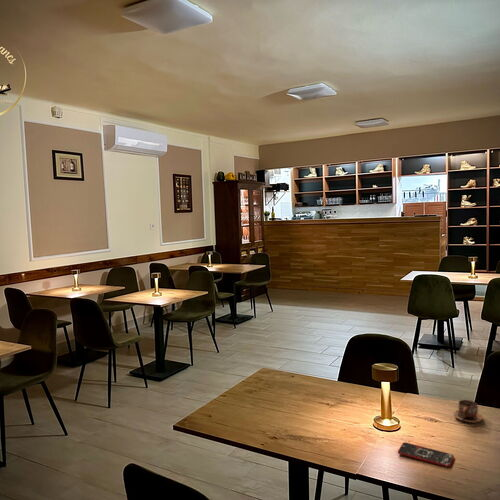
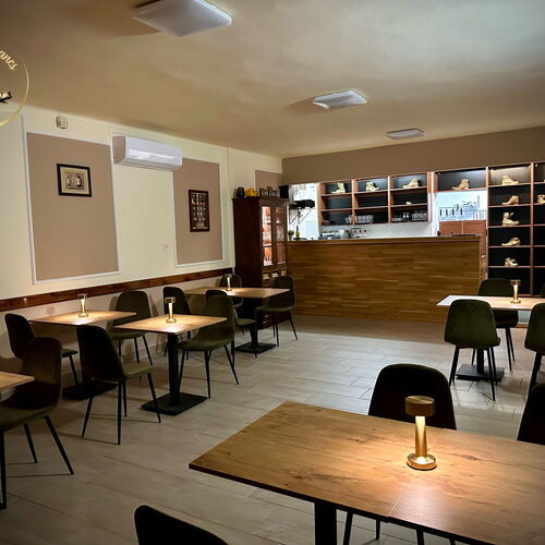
- smartphone (425, 454)
- cup (467, 410)
